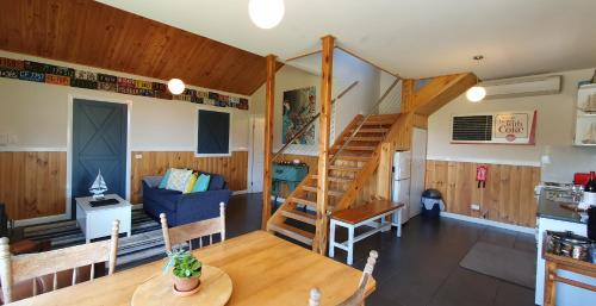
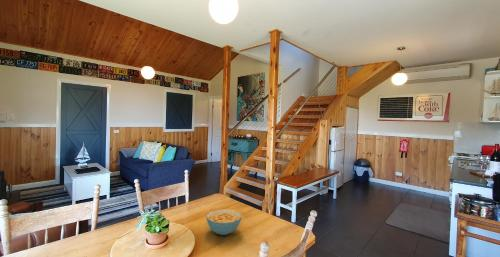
+ cereal bowl (223, 224)
